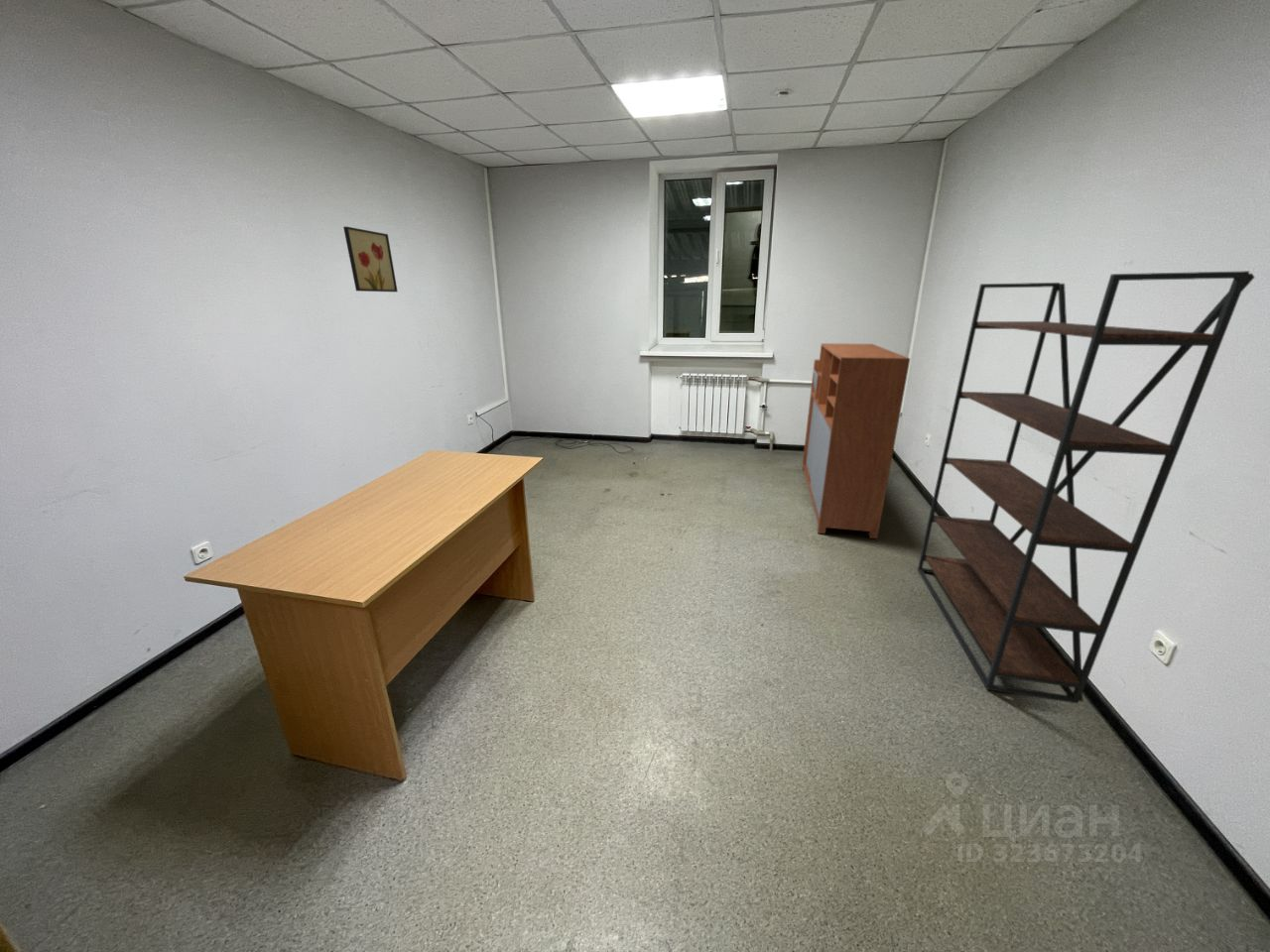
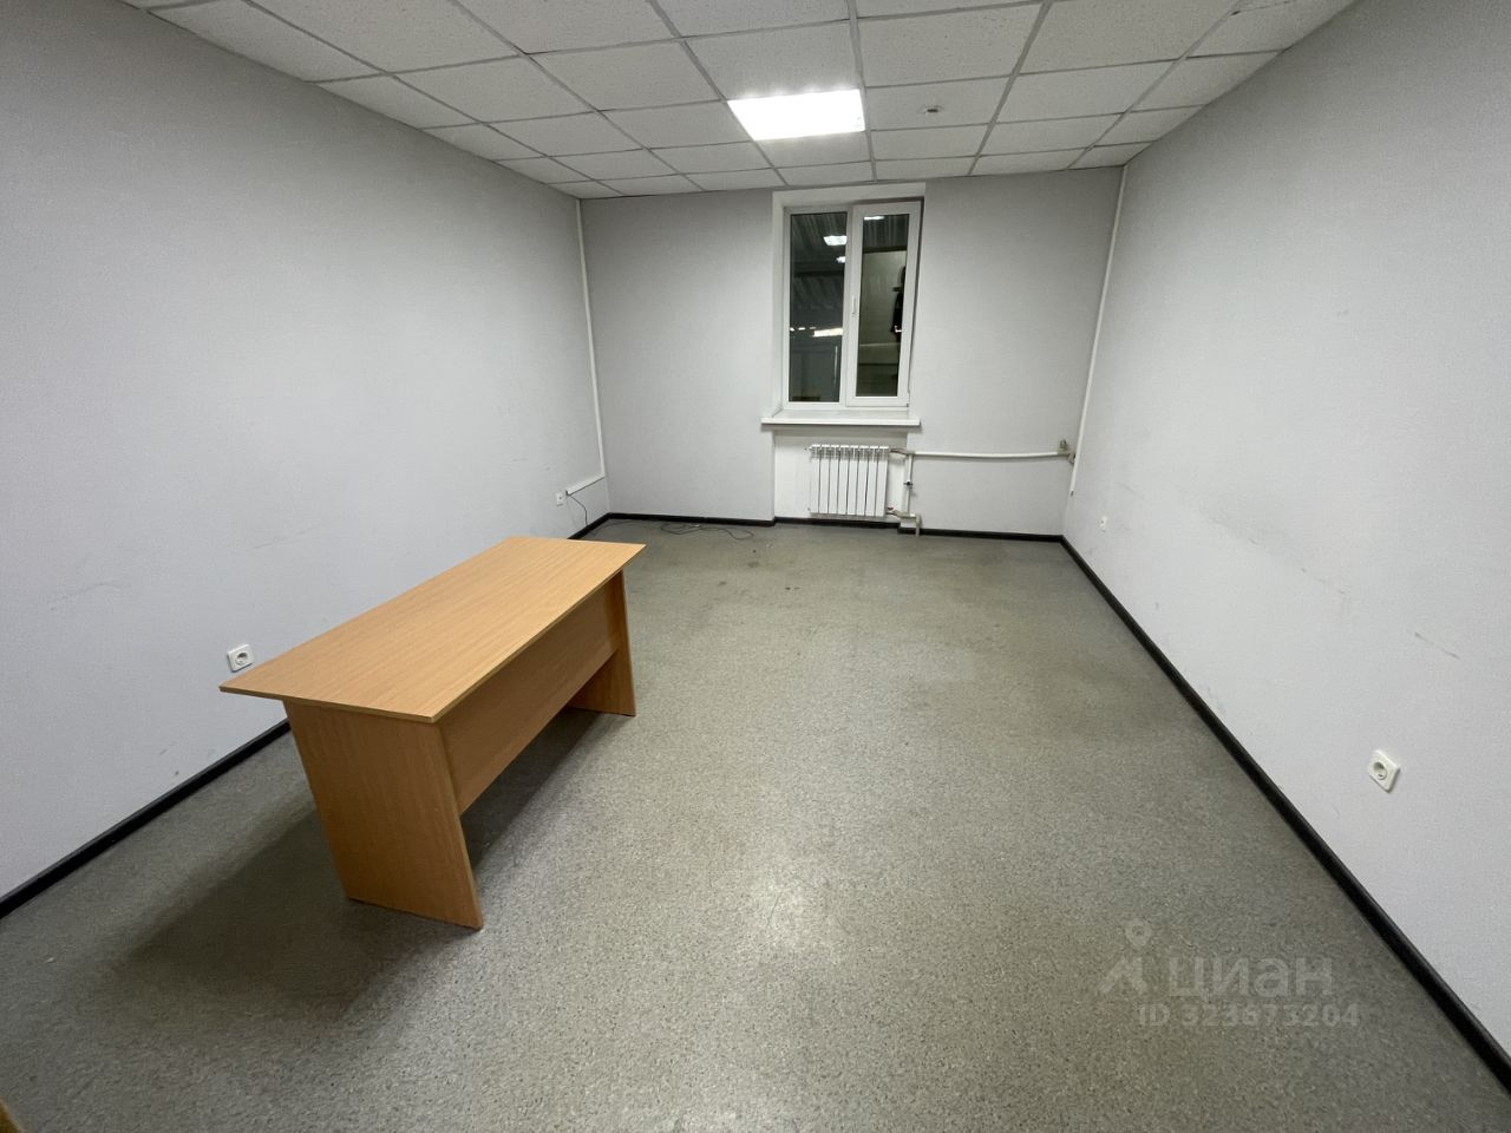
- storage cabinet (842, 426)
- bookshelf (1025, 474)
- wall art (371, 261)
